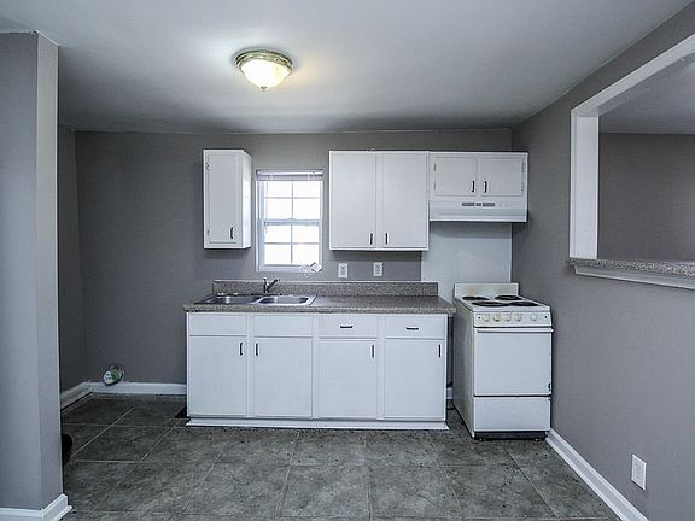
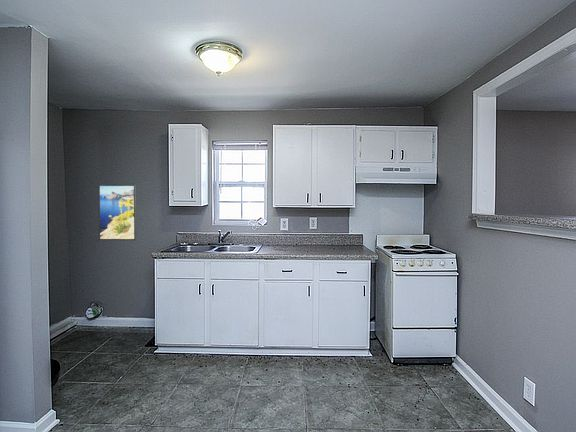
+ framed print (117, 212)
